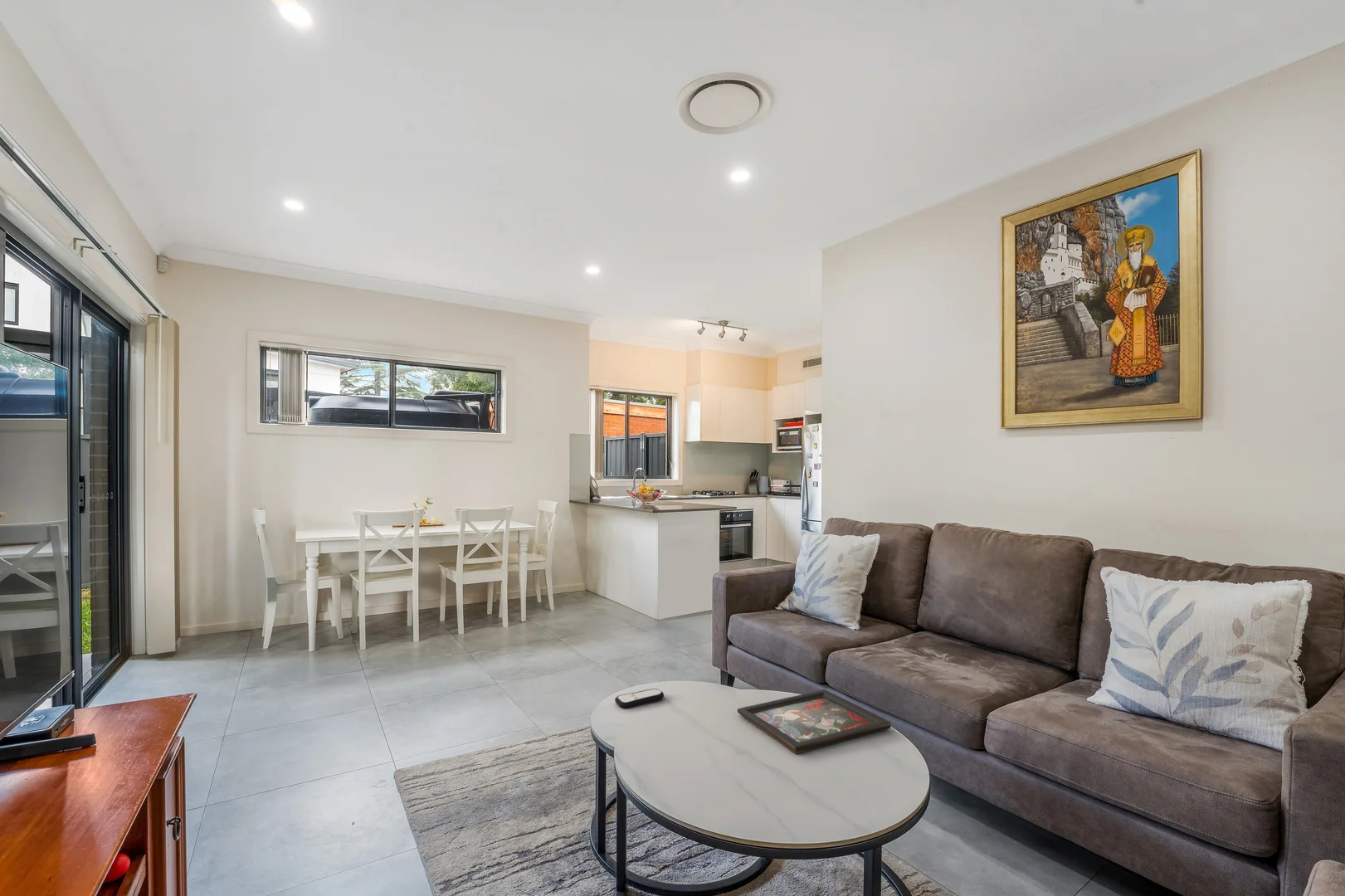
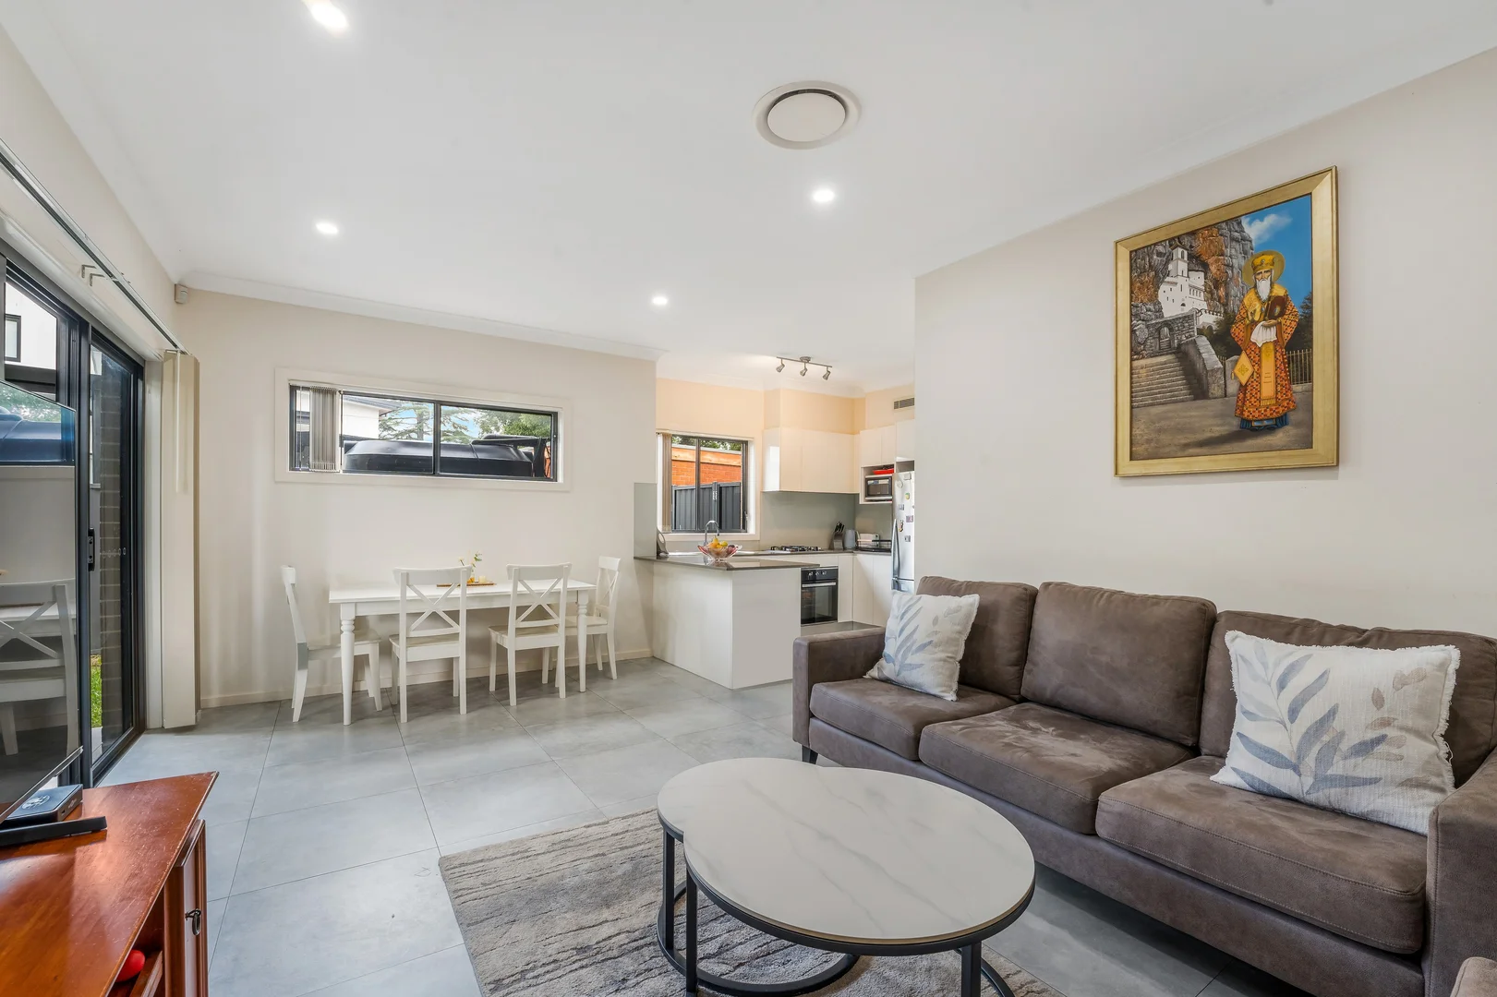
- decorative tray (811, 718)
- remote control (640, 697)
